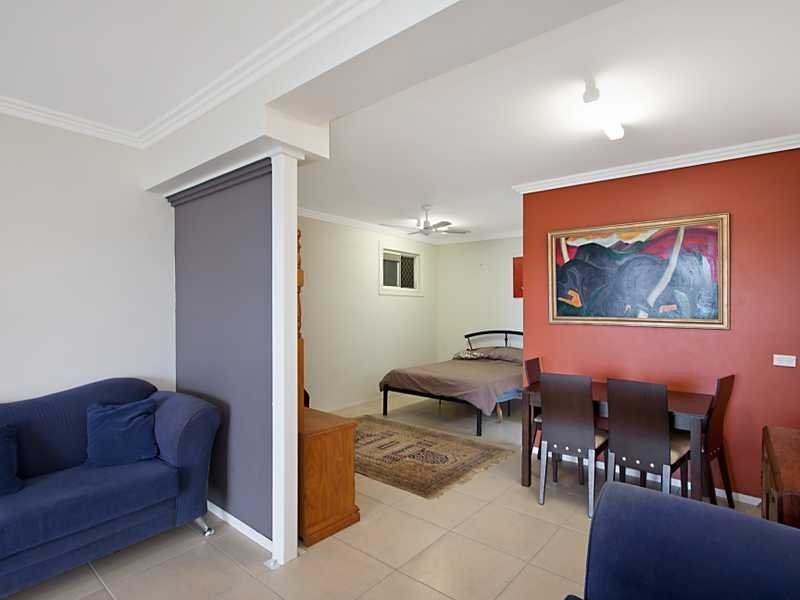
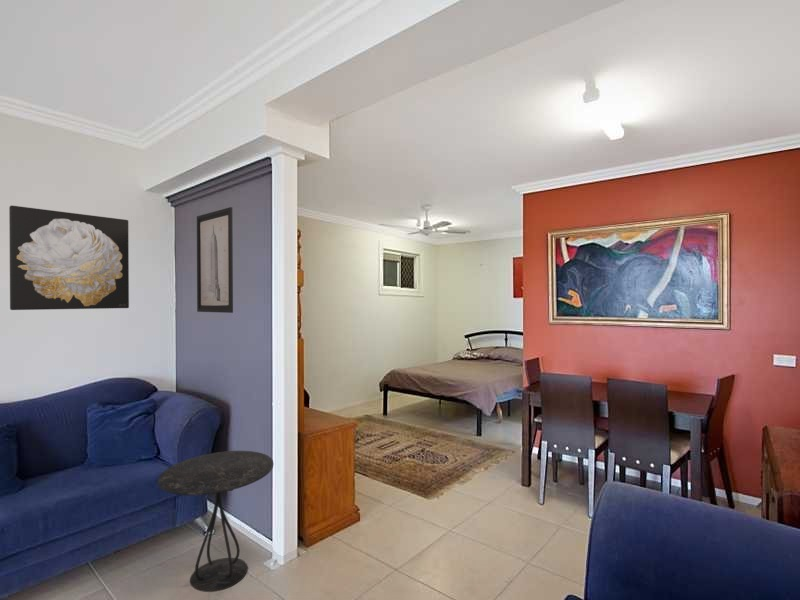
+ side table (221, 520)
+ wall art (73, 261)
+ wall art (213, 262)
